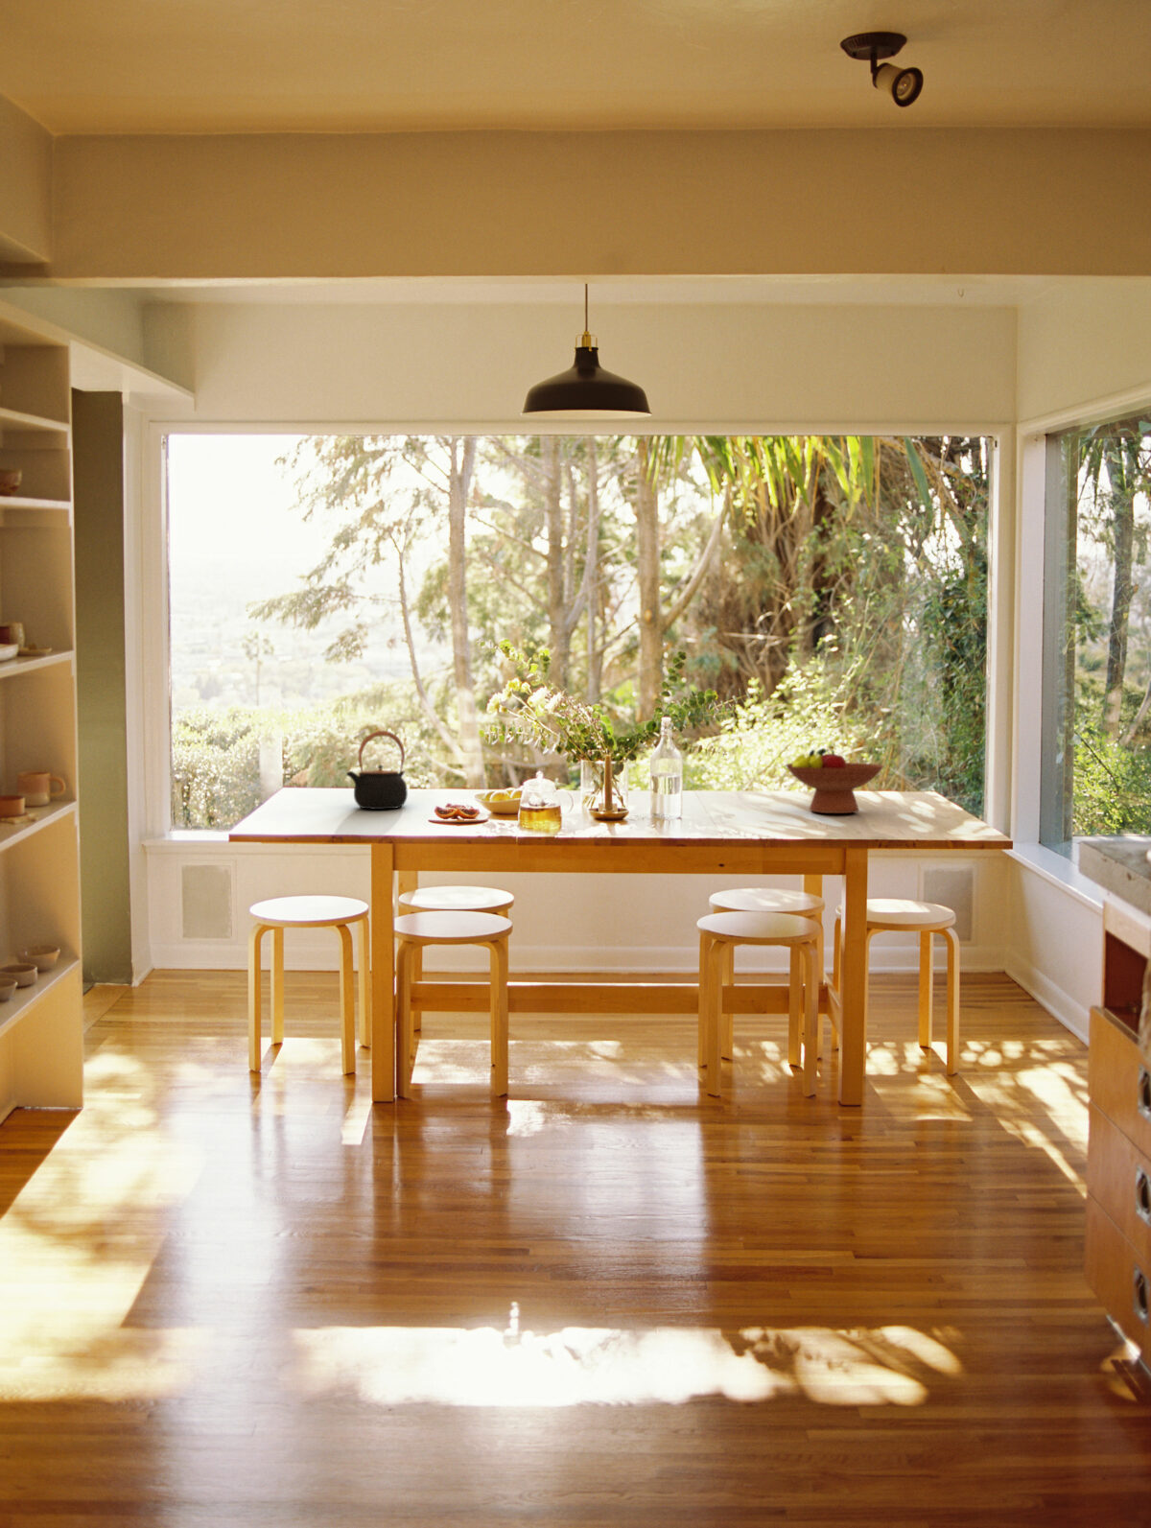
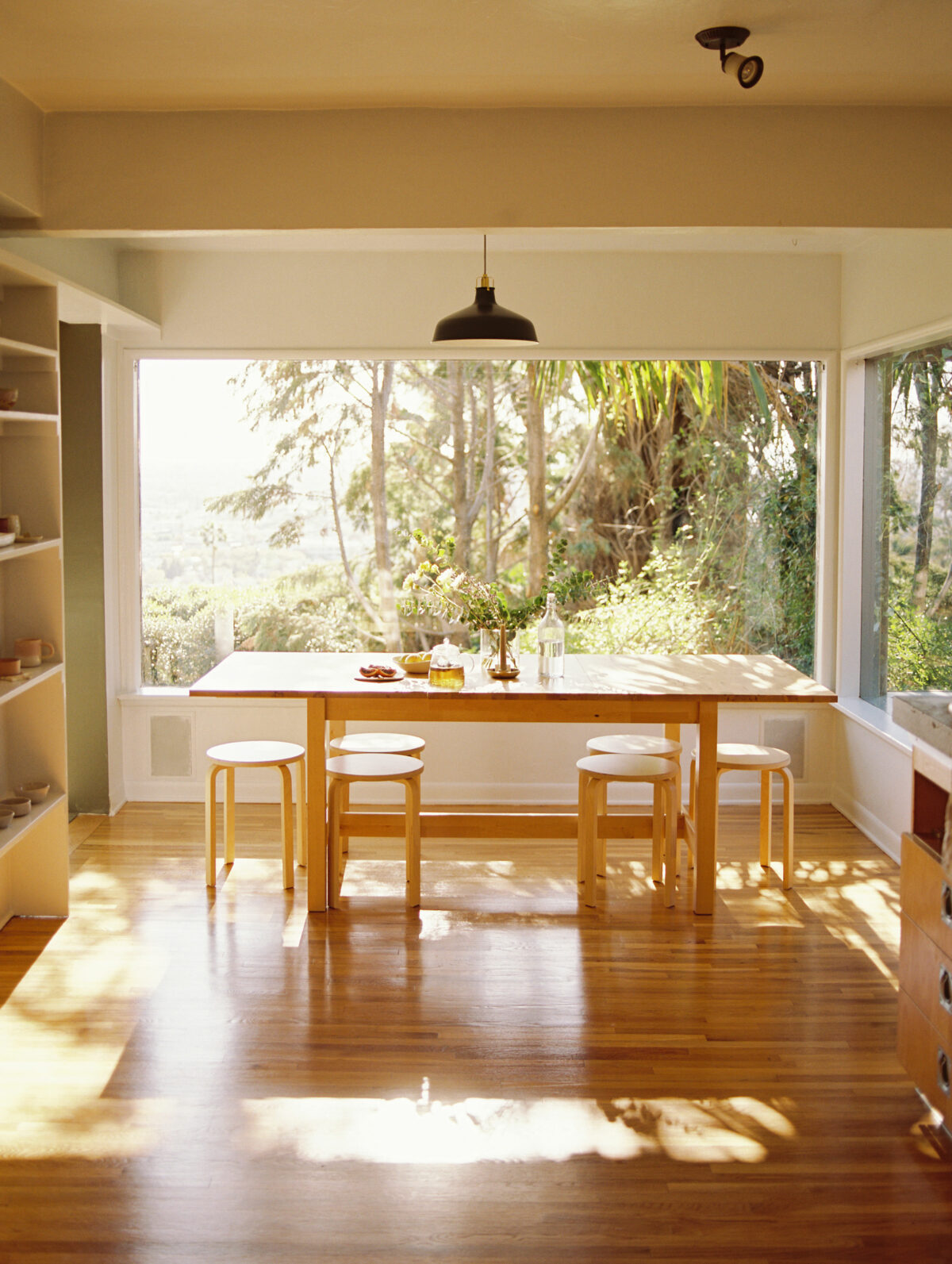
- teapot (376, 770)
- fruit bowl (833, 779)
